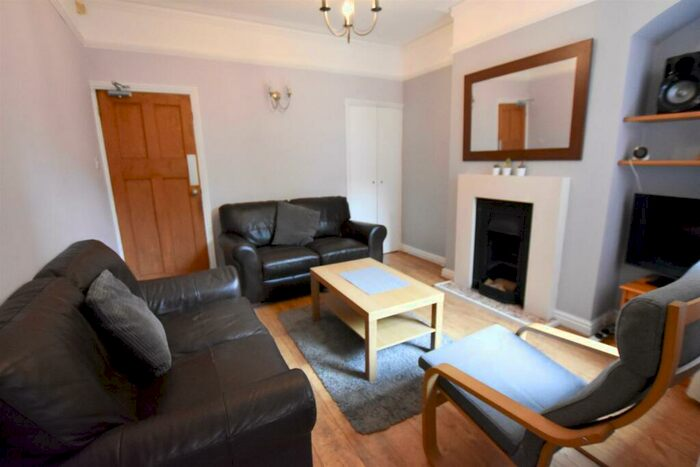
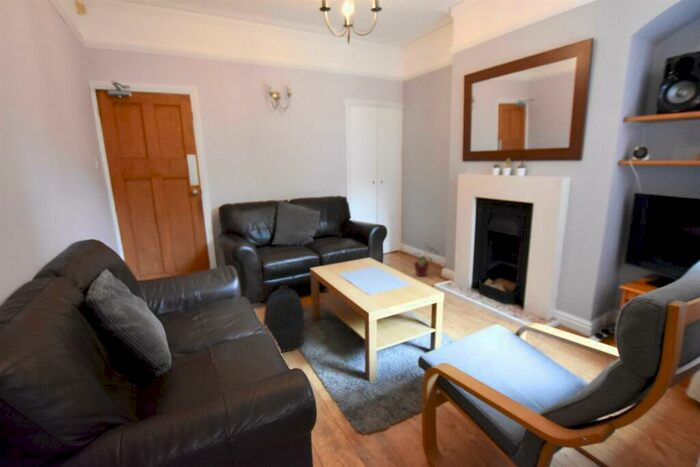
+ potted plant (426, 258)
+ backpack (284, 316)
